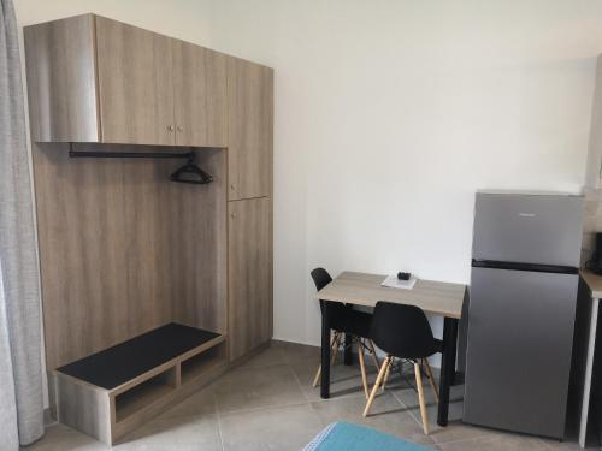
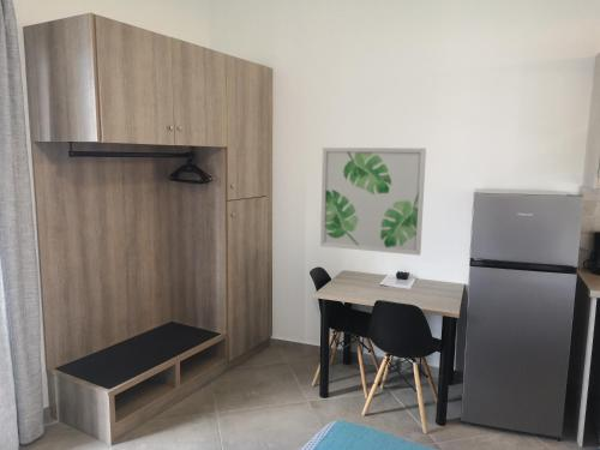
+ wall art (370, 199)
